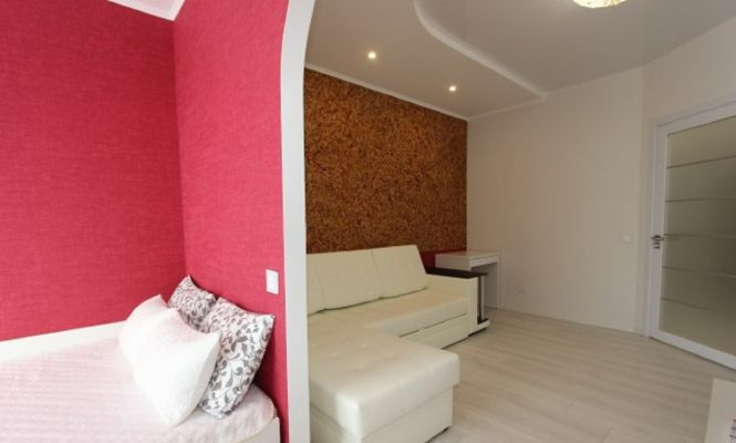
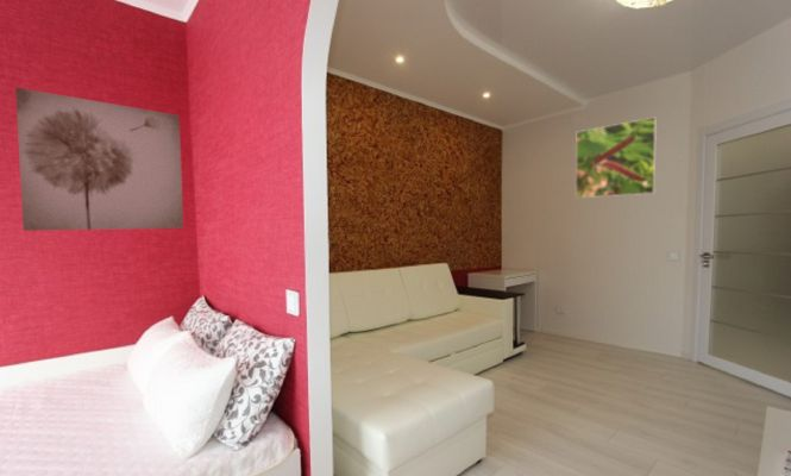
+ wall art (109, 167)
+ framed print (613, 159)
